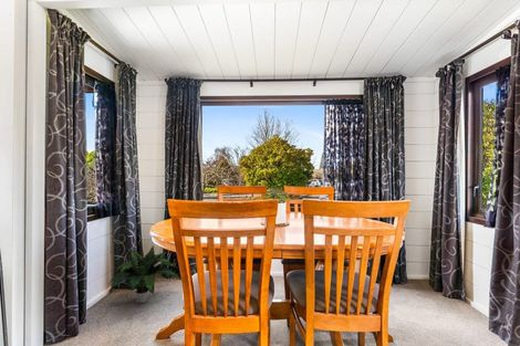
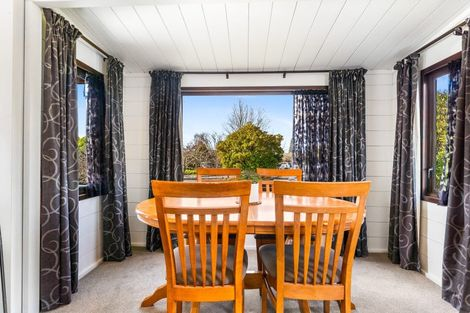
- potted plant (143, 274)
